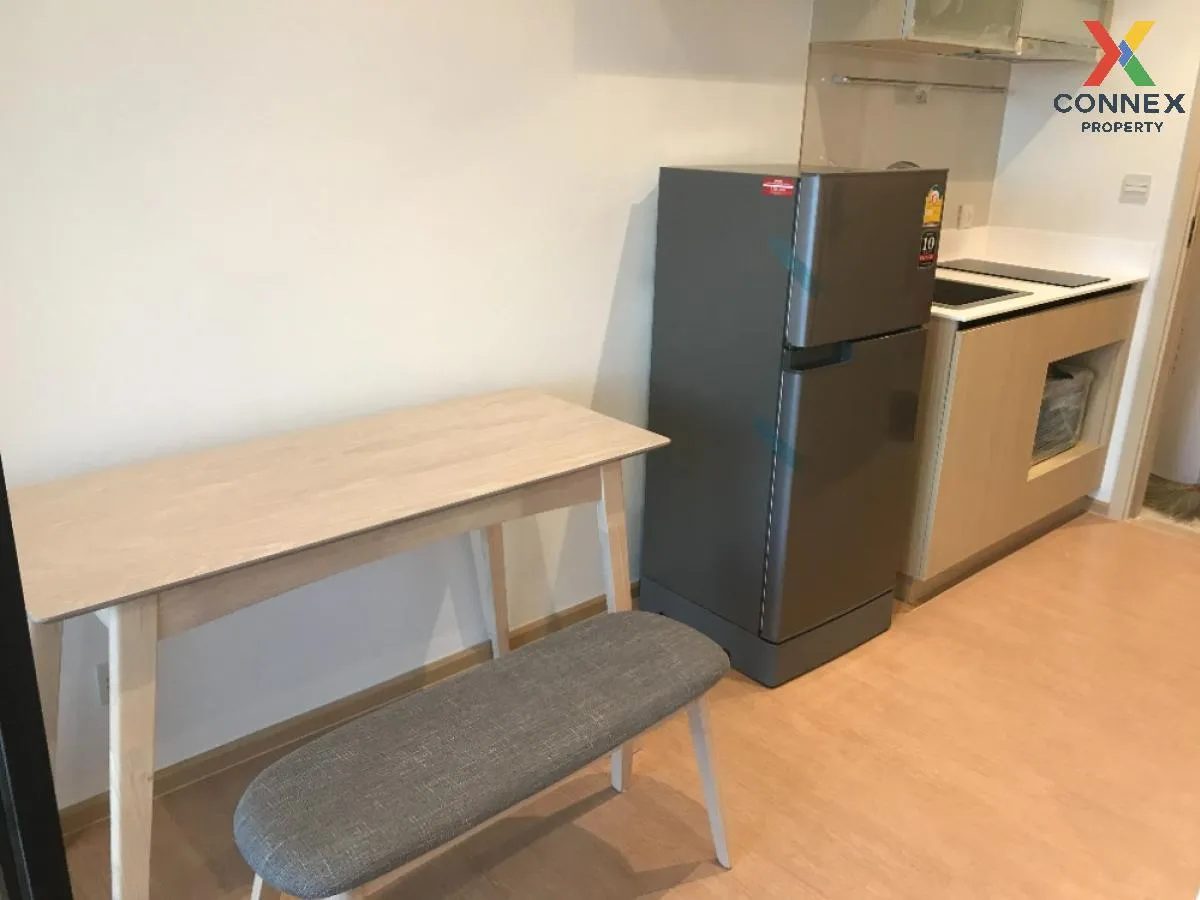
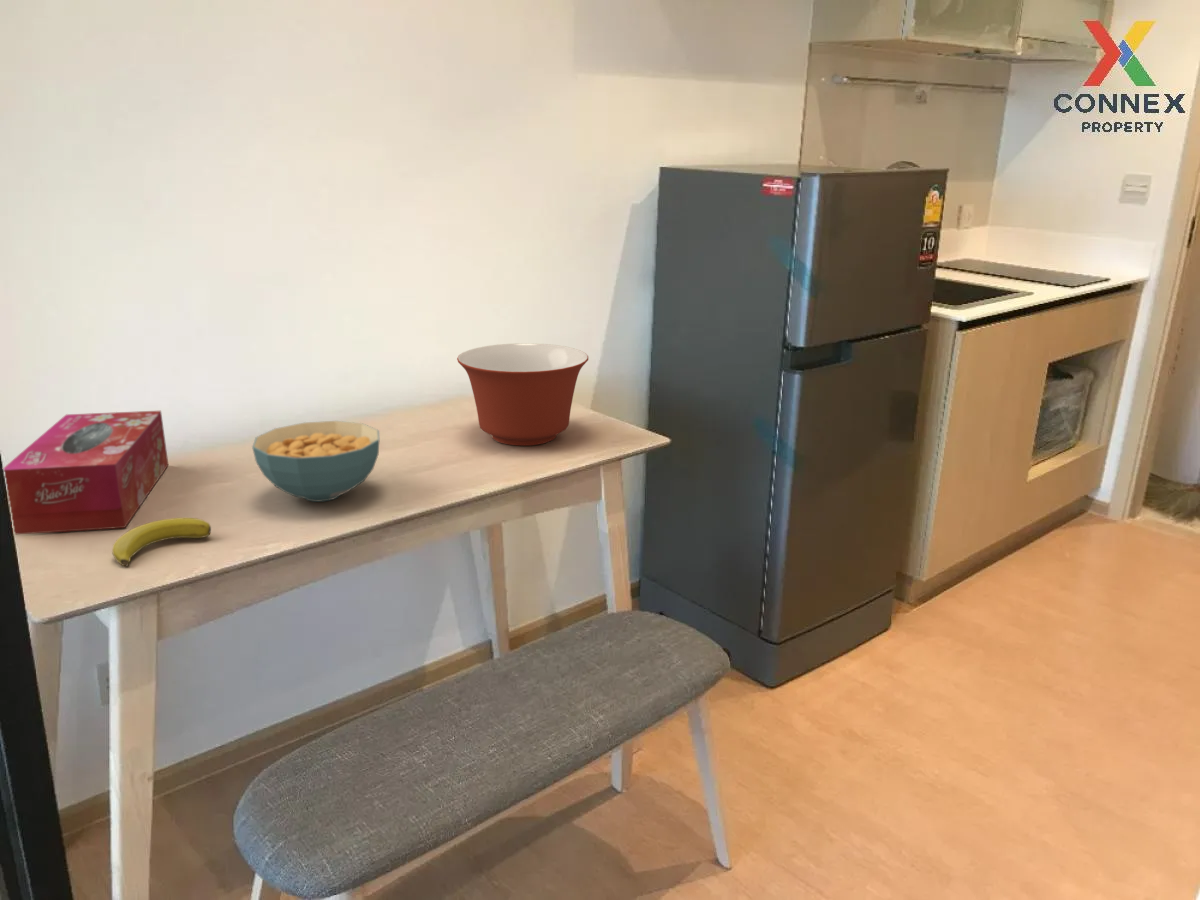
+ cereal bowl (319, 467)
+ banana (157, 537)
+ mixing bowl (523, 396)
+ tissue box (93, 467)
